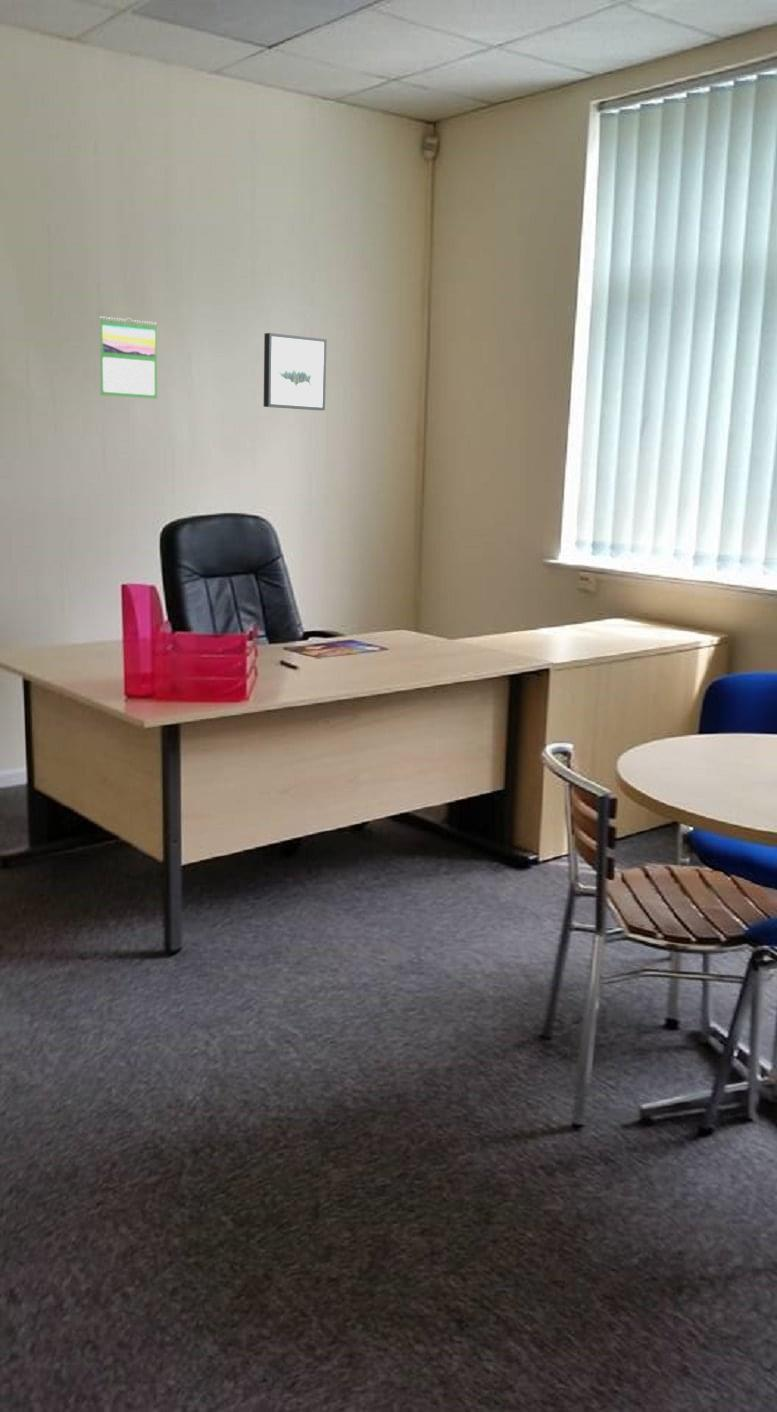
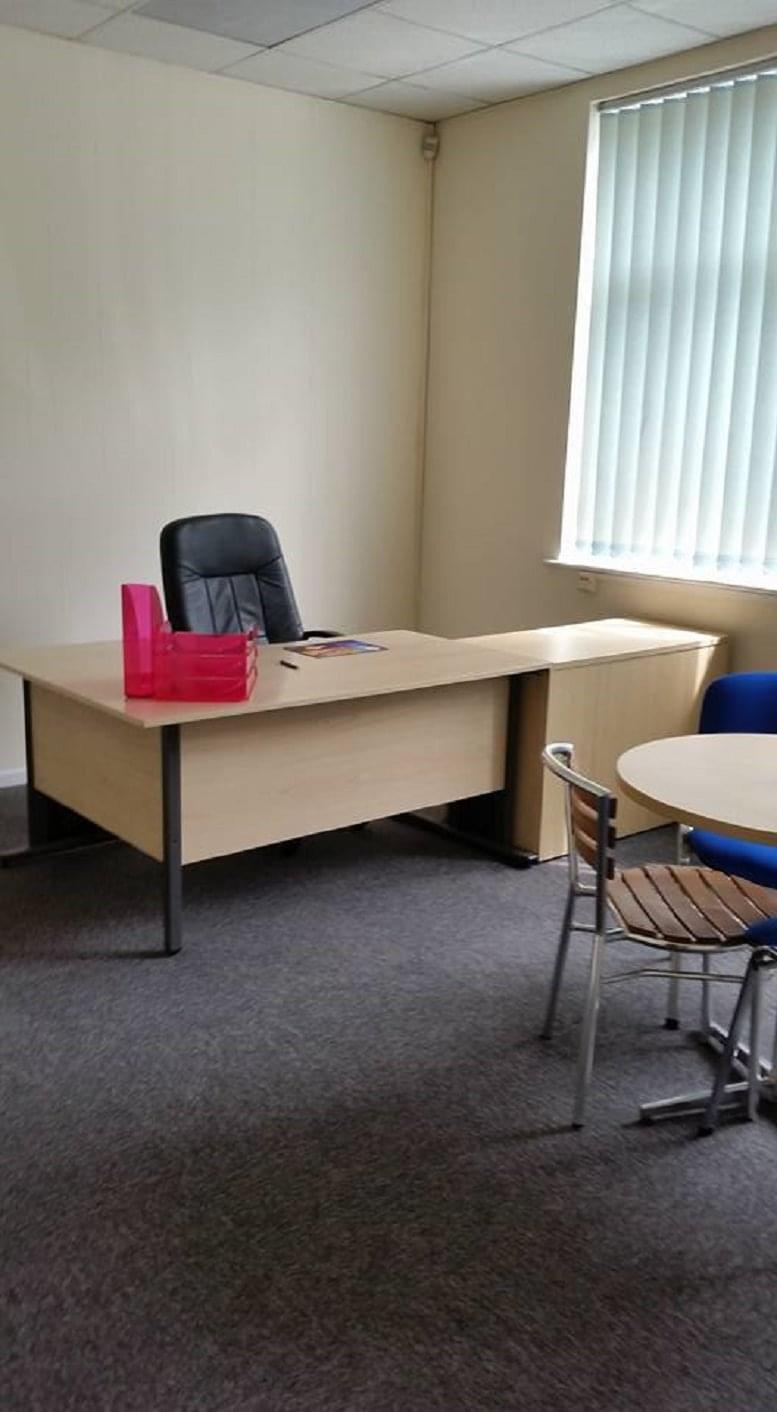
- calendar (128, 357)
- wall art (295, 372)
